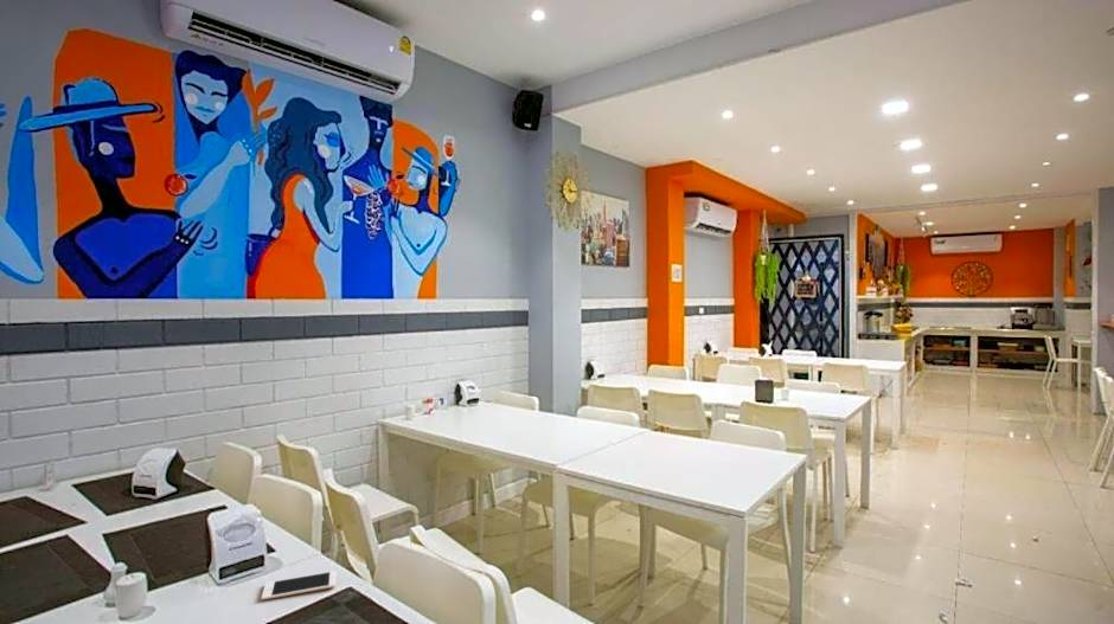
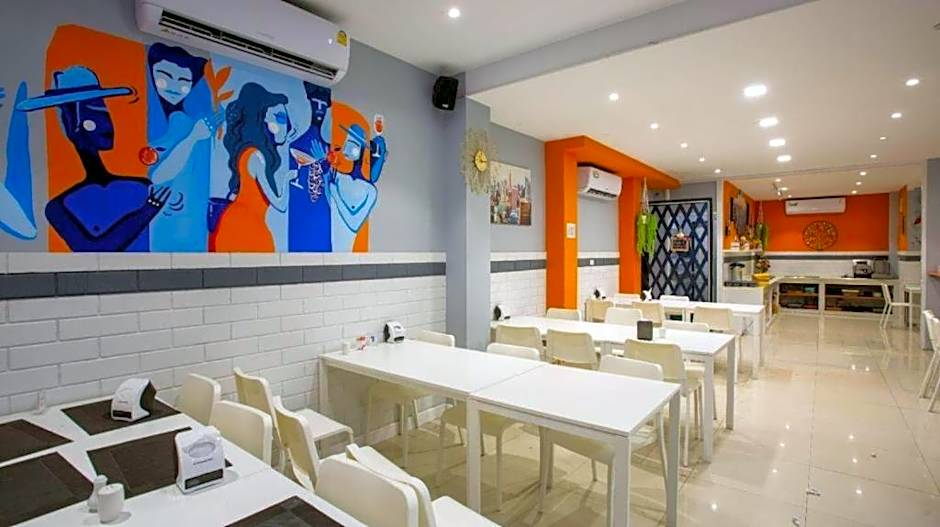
- cell phone (300, 584)
